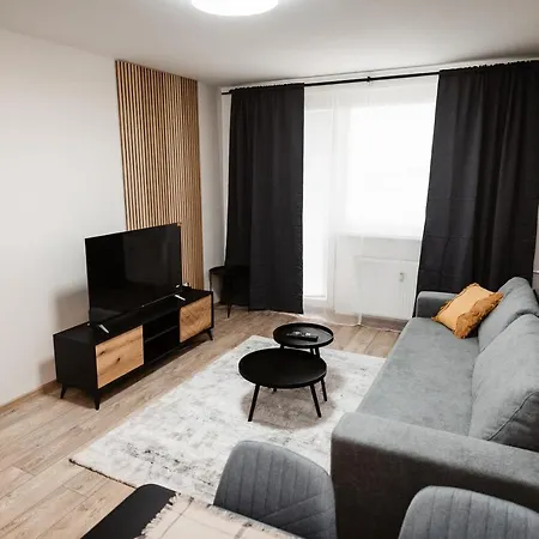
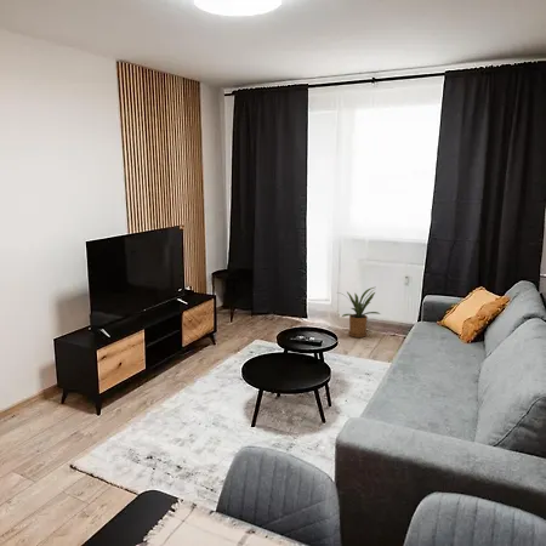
+ house plant (358, 309)
